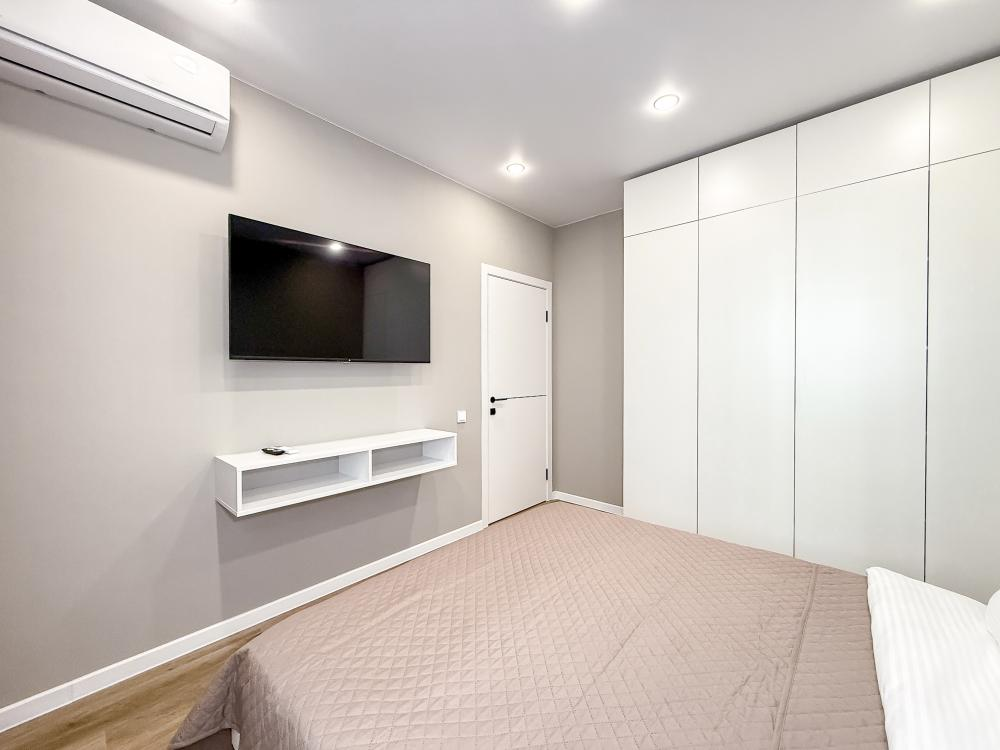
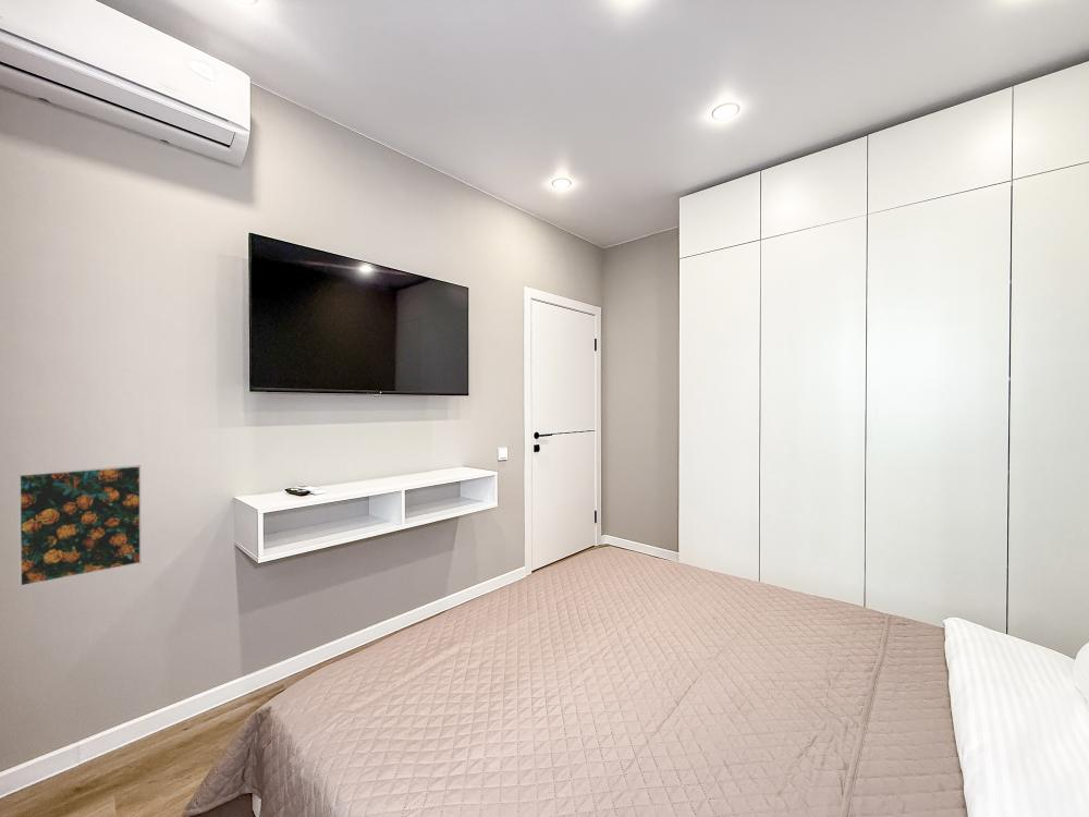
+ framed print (84, 521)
